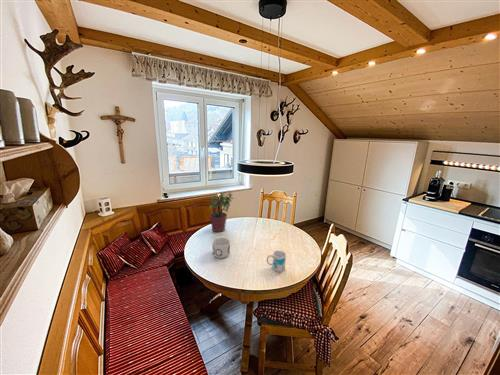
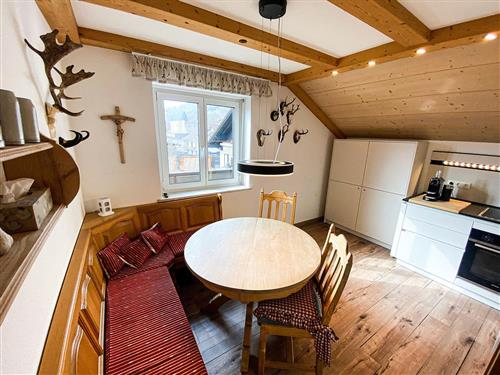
- mug (276, 260)
- potted plant (218, 212)
- mug (220, 246)
